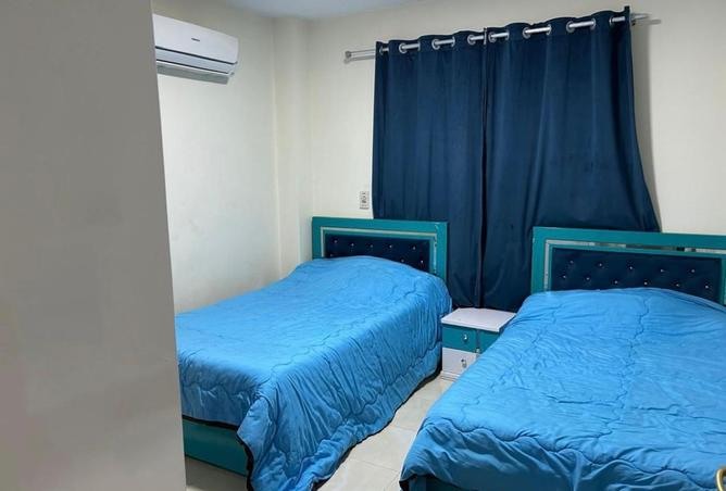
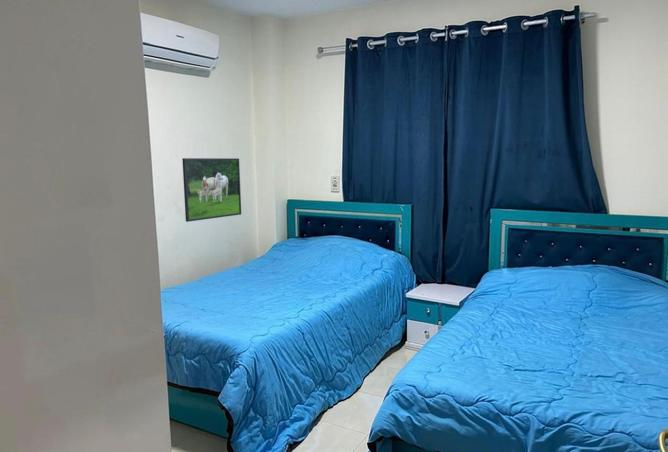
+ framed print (213, 188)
